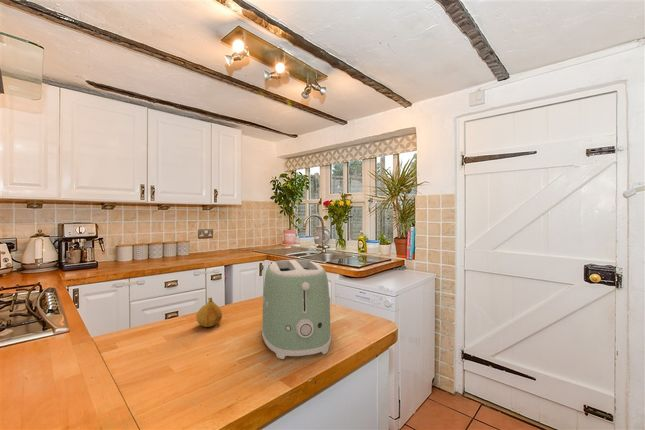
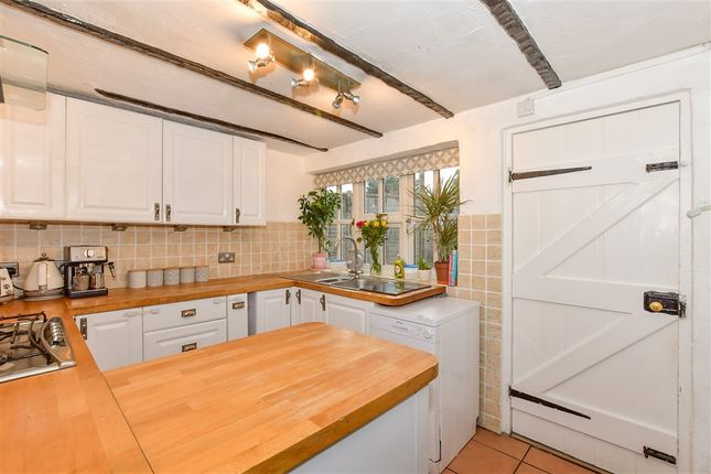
- fruit (209, 311)
- toaster (295, 299)
